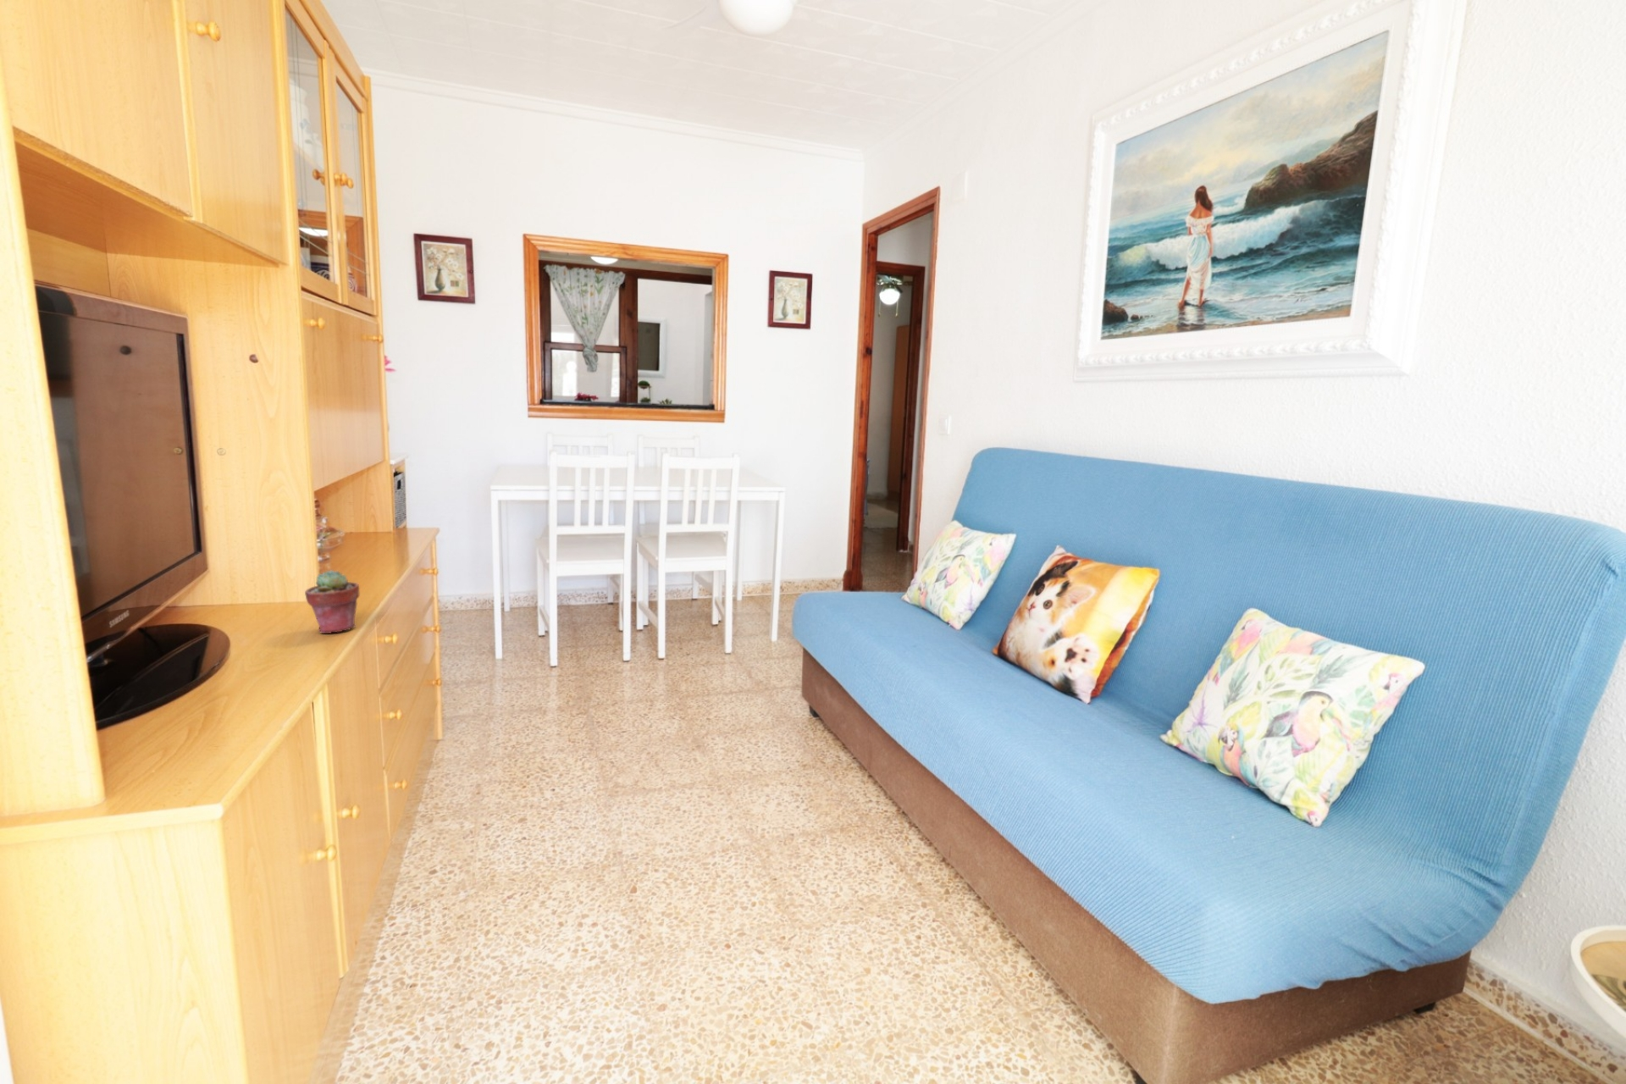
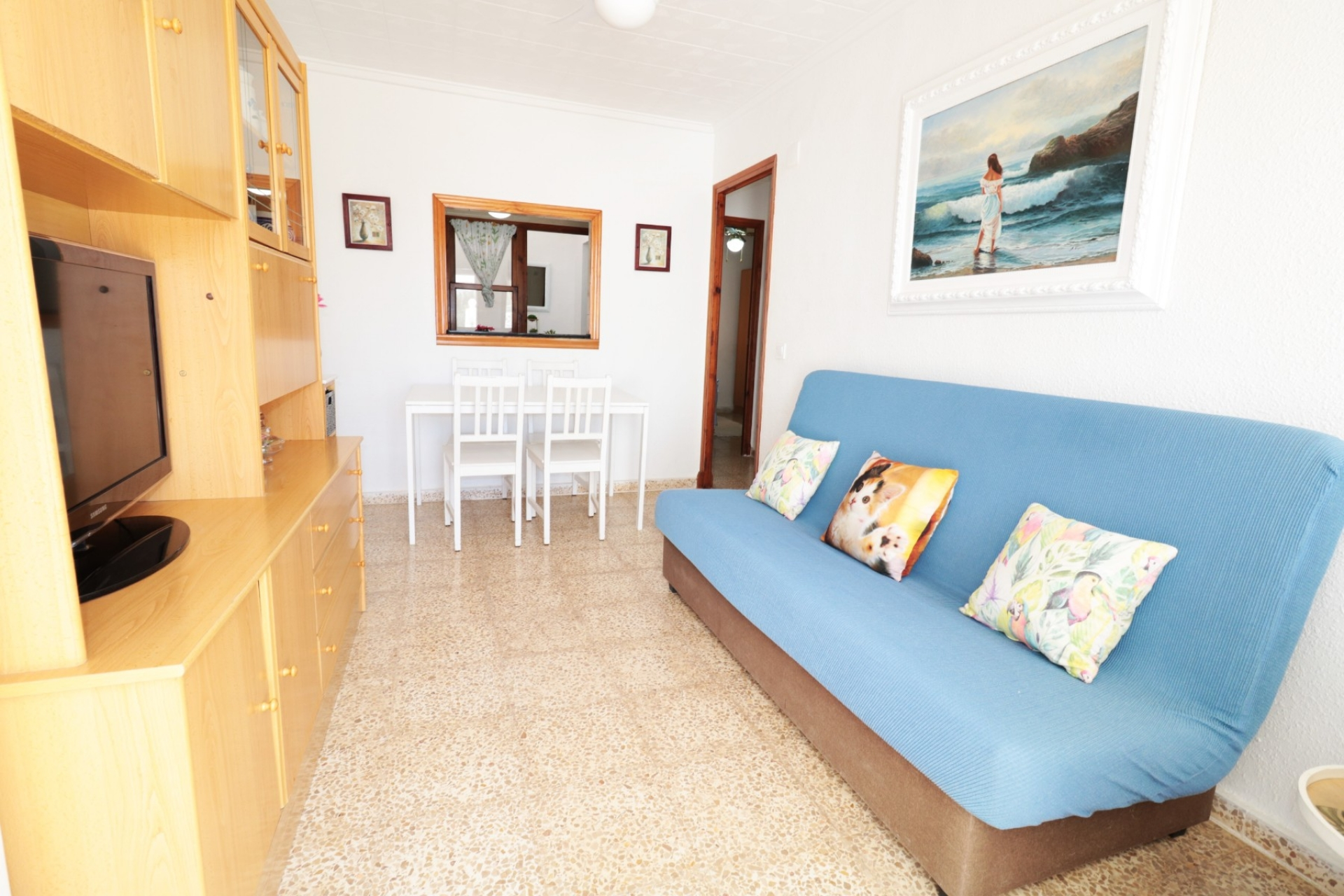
- potted succulent (333, 599)
